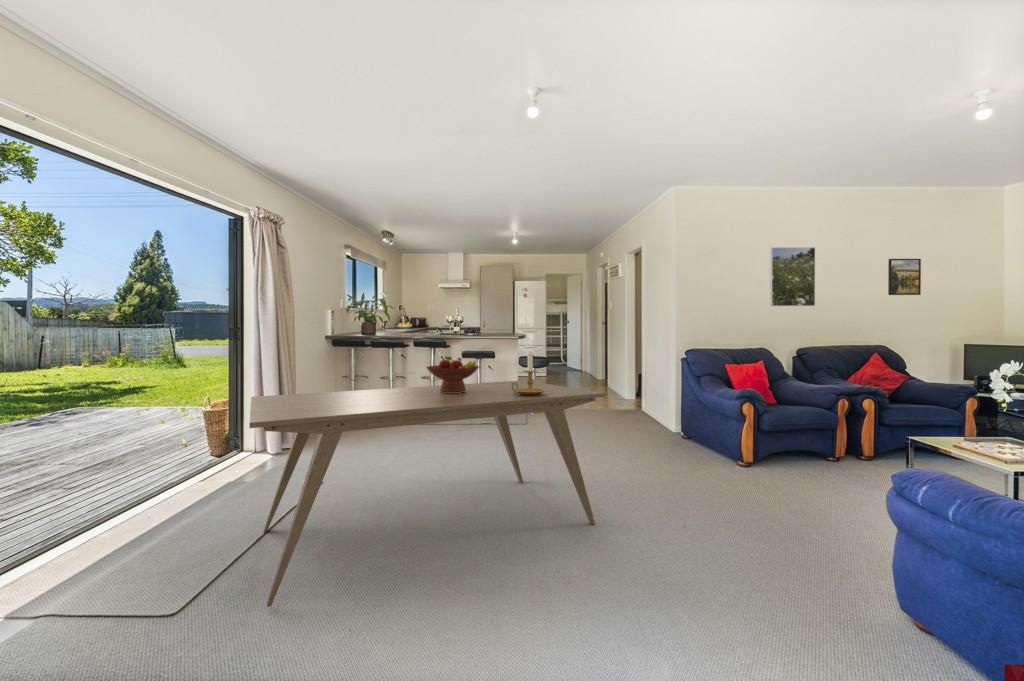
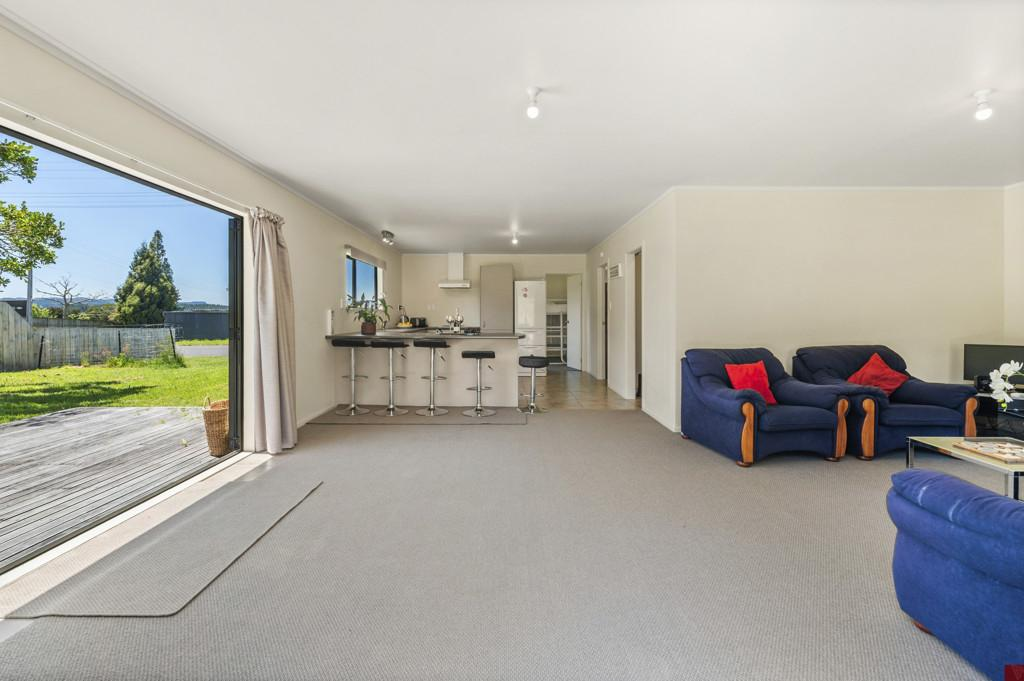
- candle holder (530, 372)
- dining table (425, 423)
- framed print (904, 276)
- fruit bowl (452, 373)
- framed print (792, 276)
